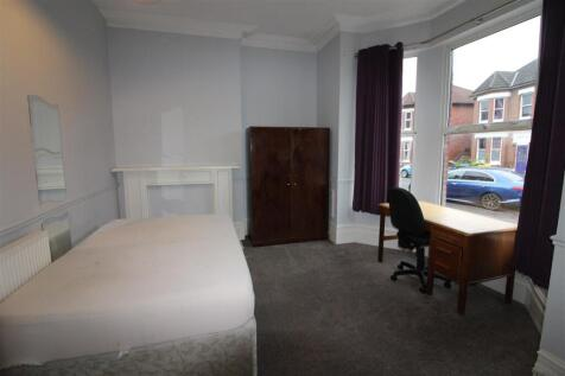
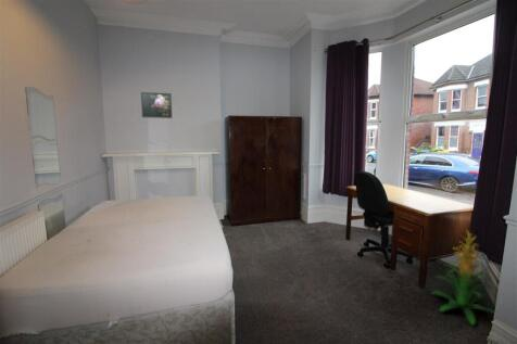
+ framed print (156, 105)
+ indoor plant (466, 270)
